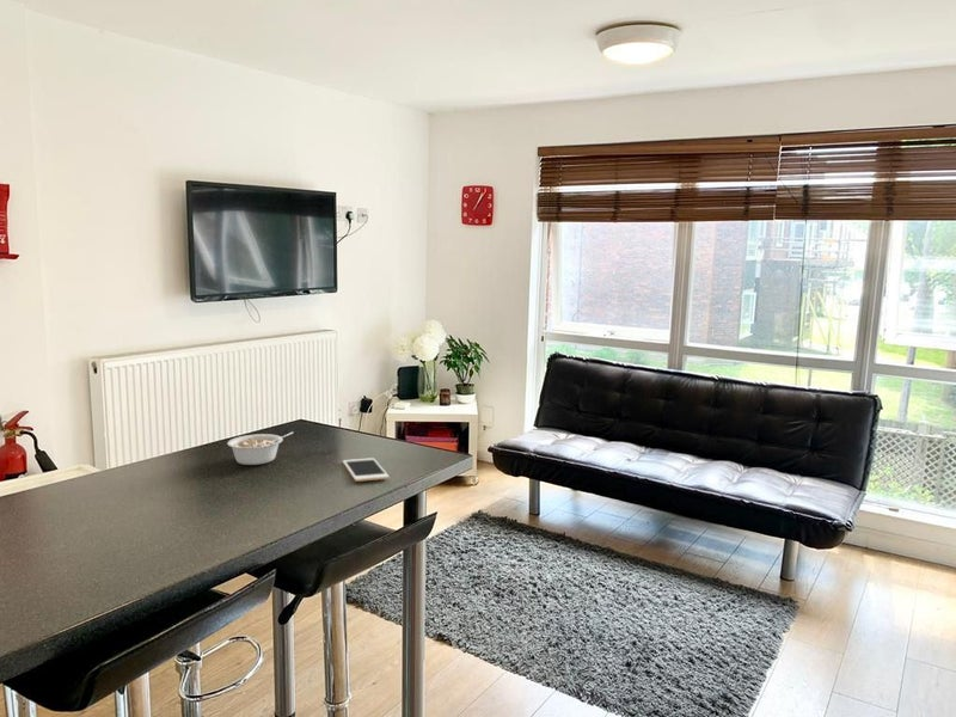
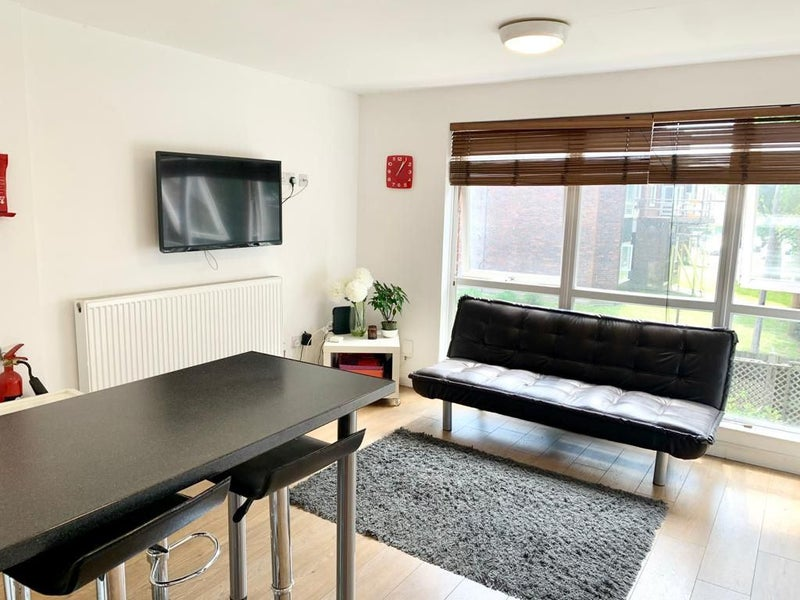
- cell phone (364, 468)
- legume (257, 447)
